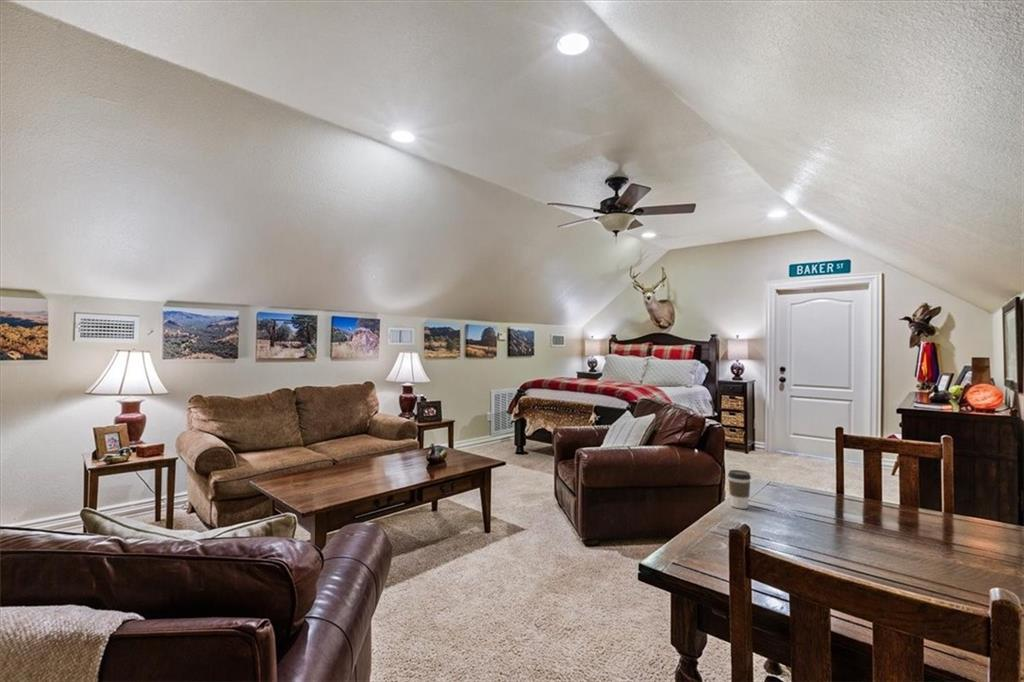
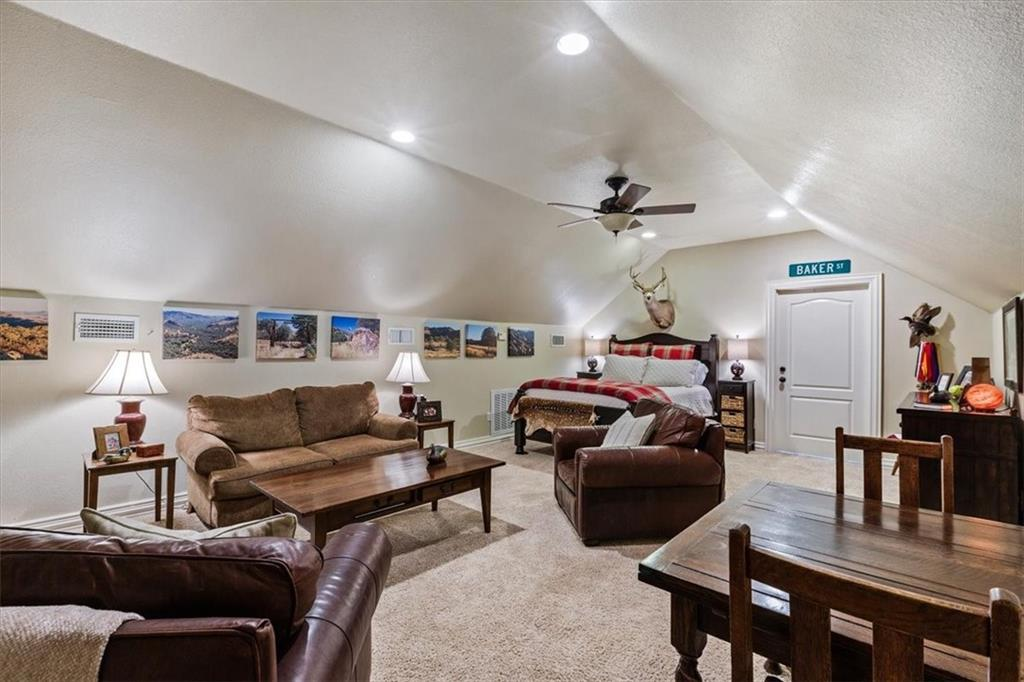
- coffee cup (739, 489)
